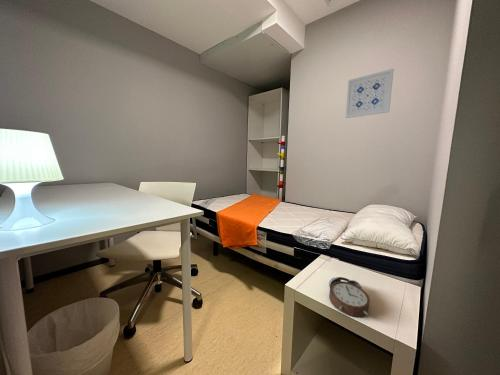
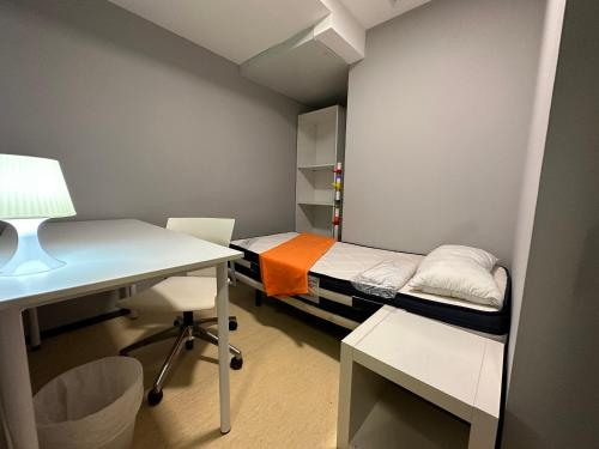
- alarm clock (347, 292)
- wall art (367, 95)
